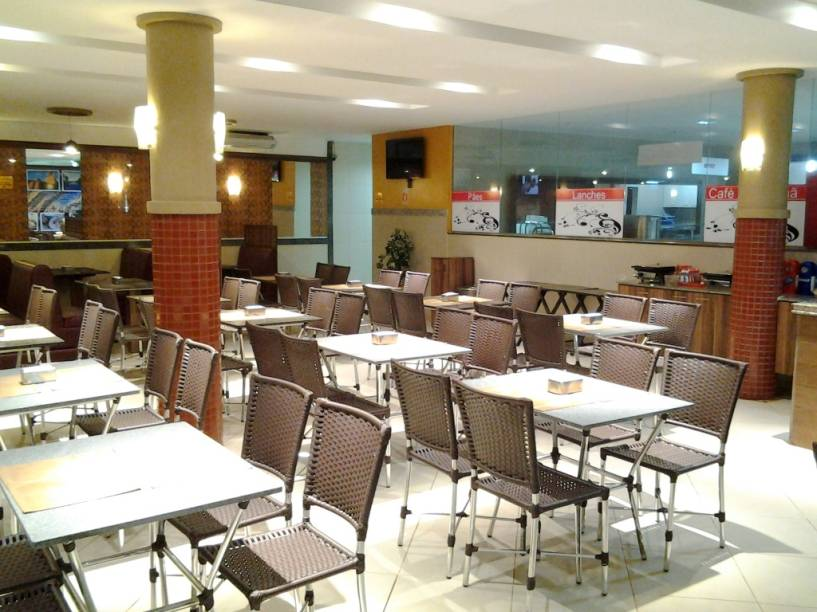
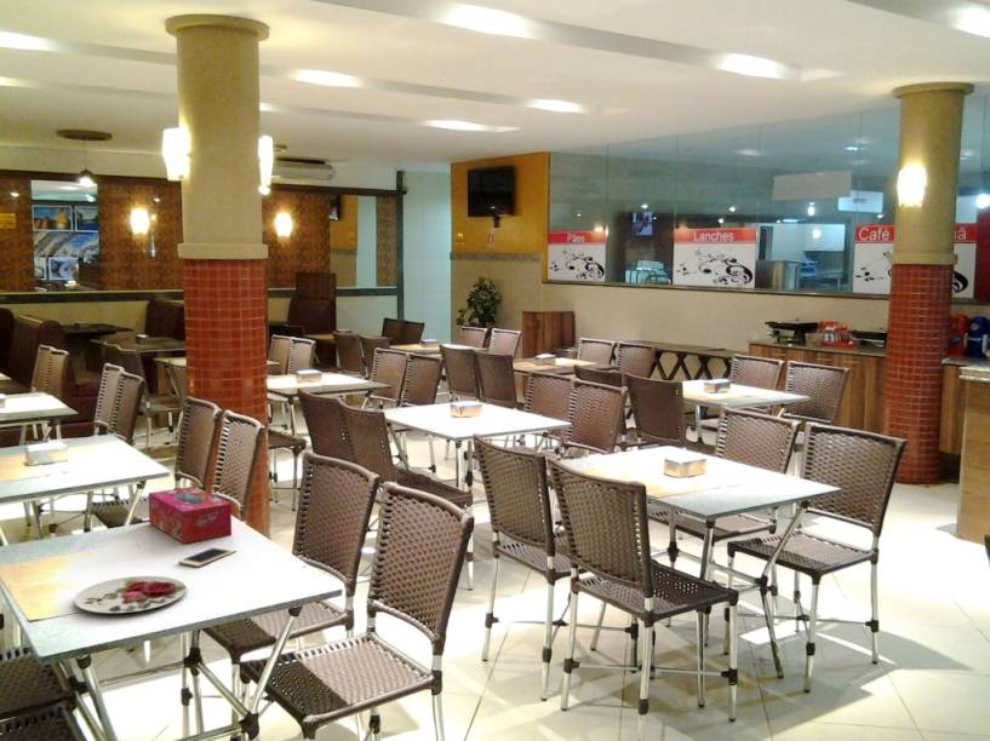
+ tissue box (189, 513)
+ cell phone (207, 556)
+ plate (131, 592)
